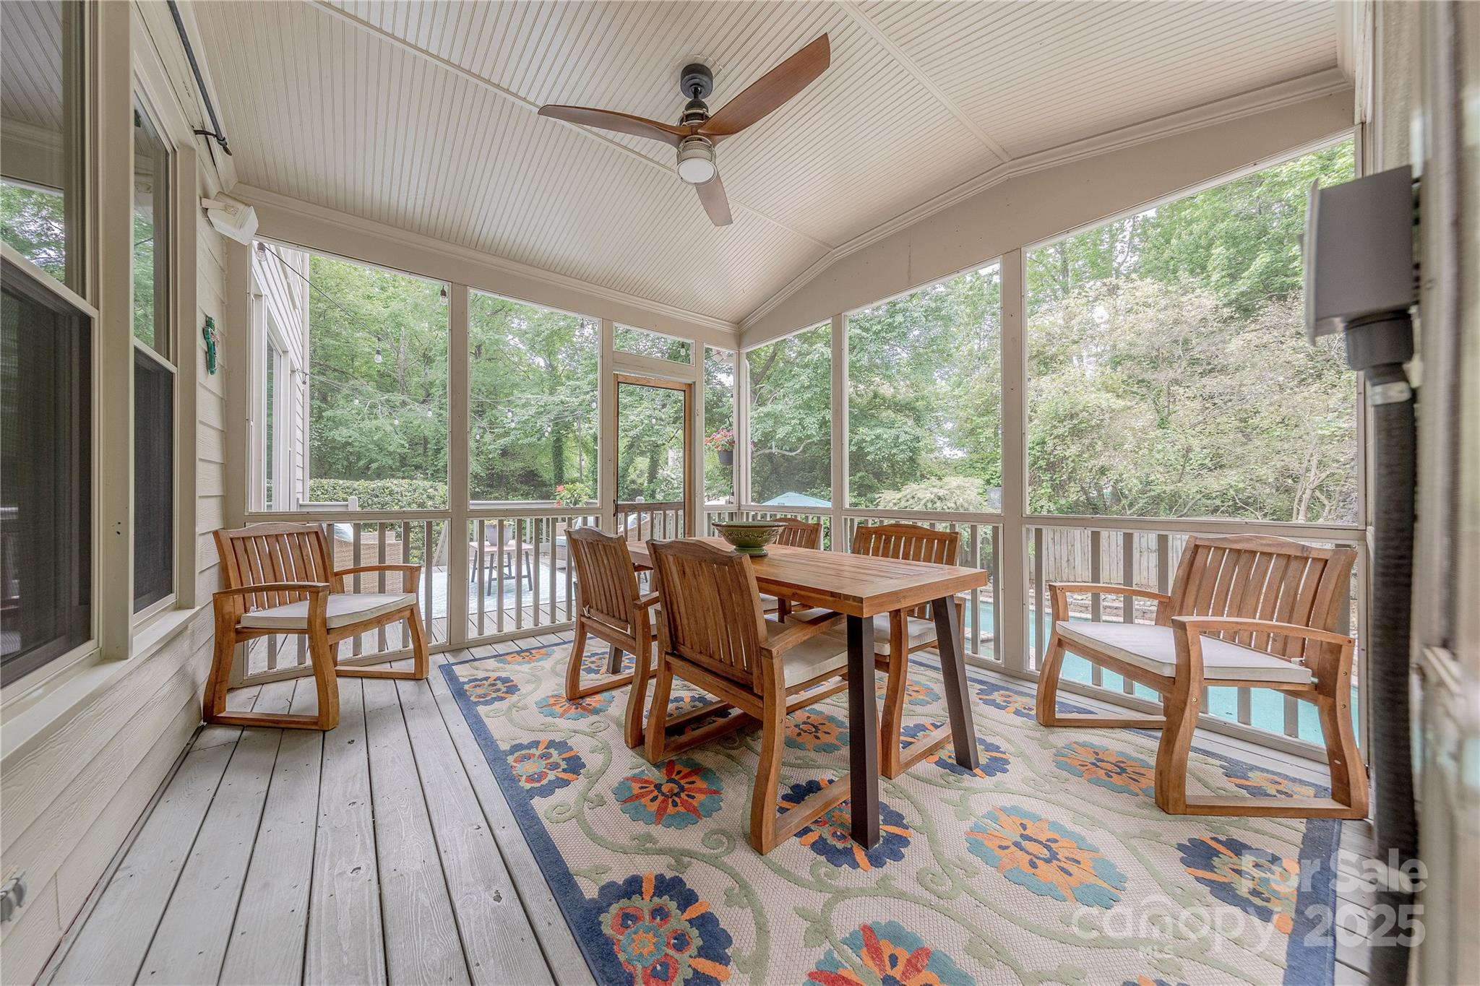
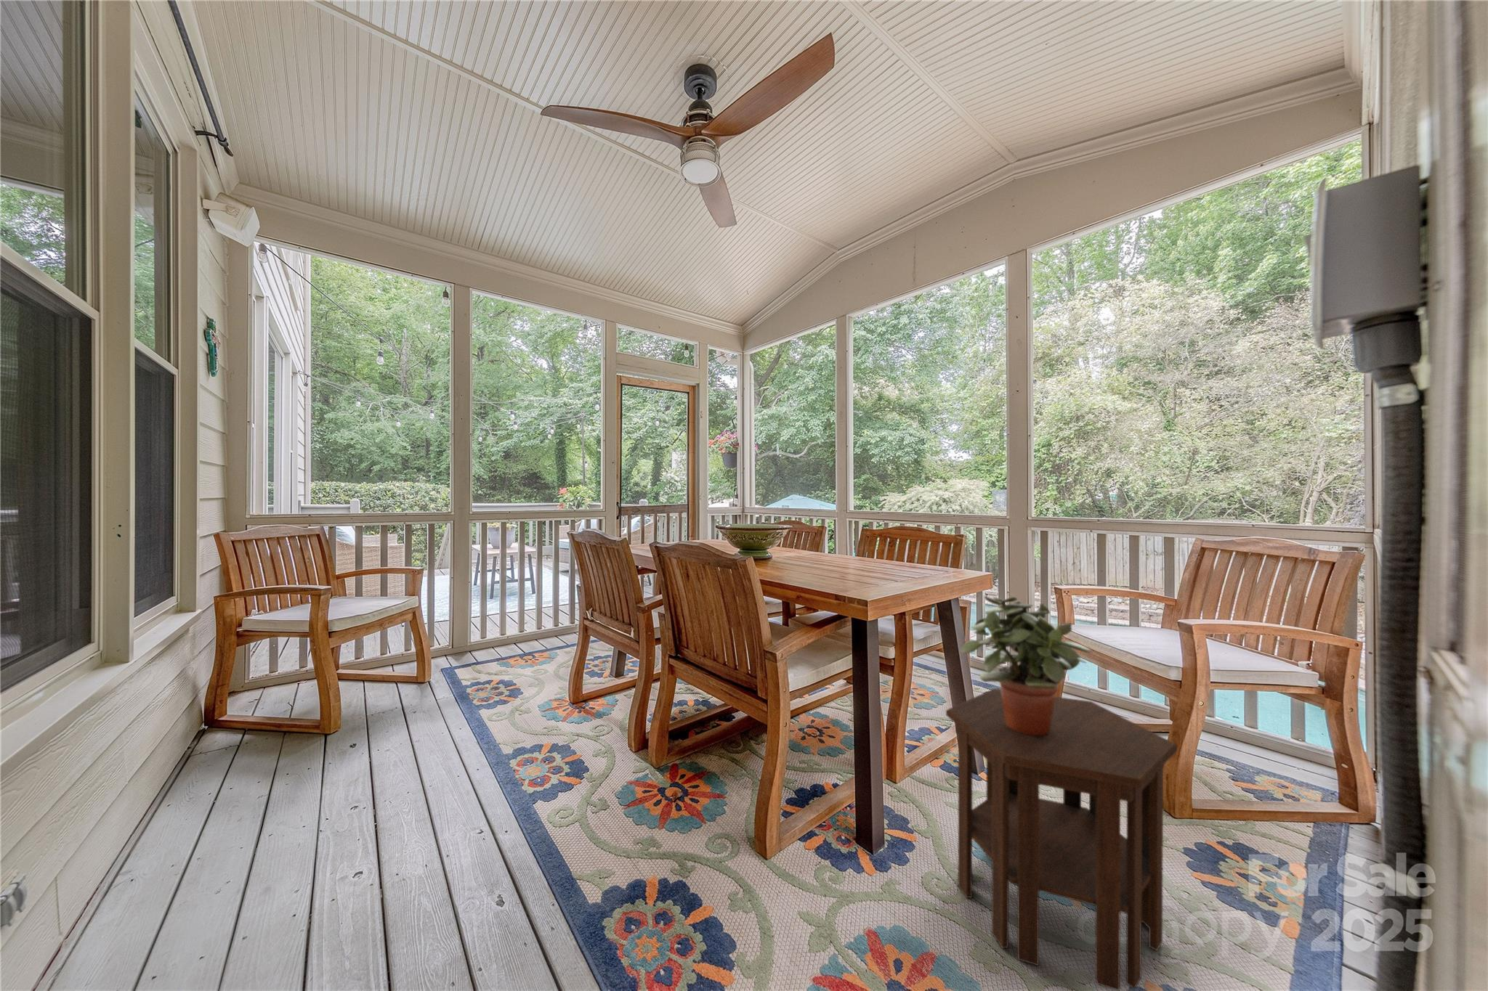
+ side table (1052, 816)
+ potted plant (1027, 663)
